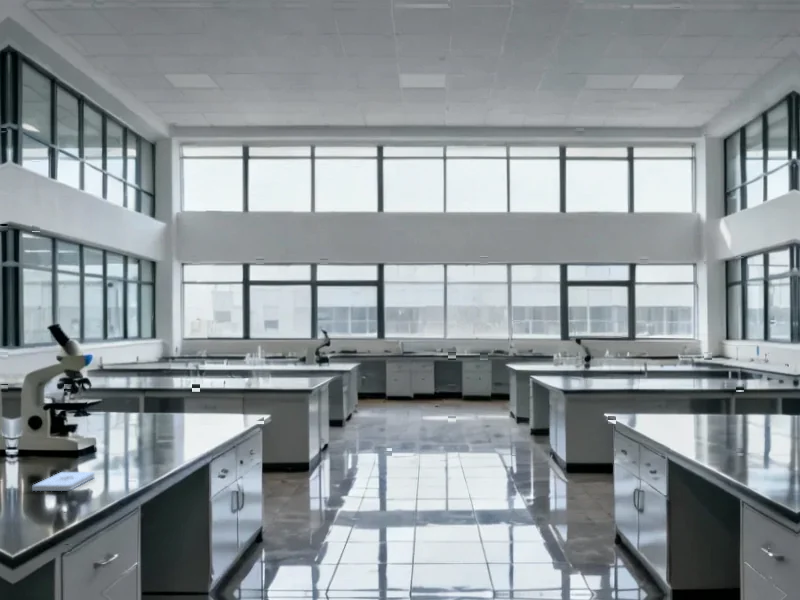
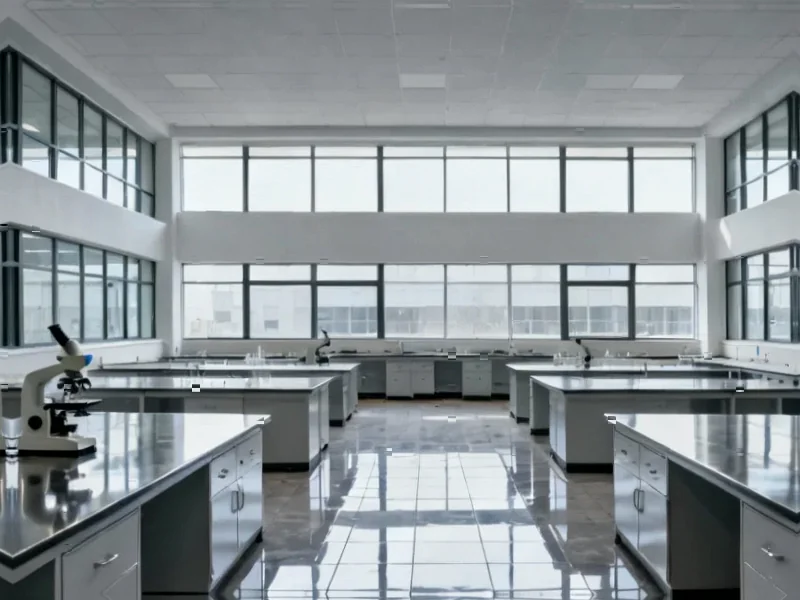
- notepad (65, 480)
